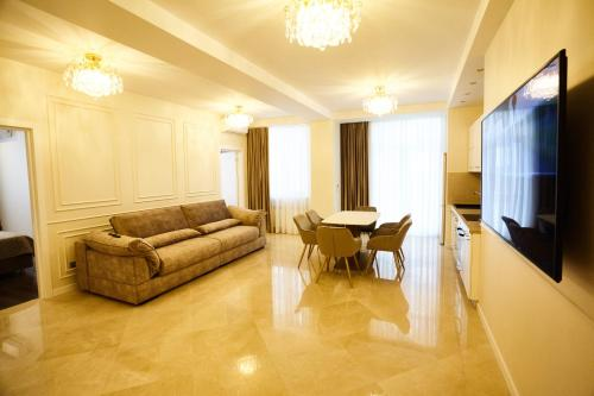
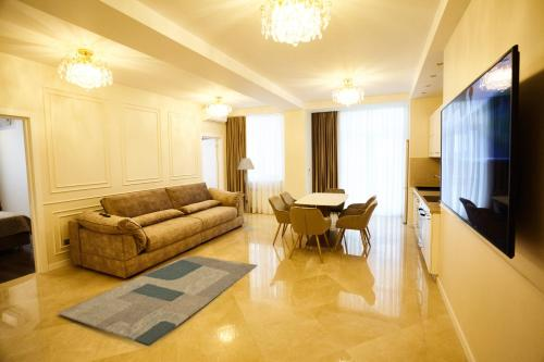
+ rug (175, 285)
+ floor lamp (246, 194)
